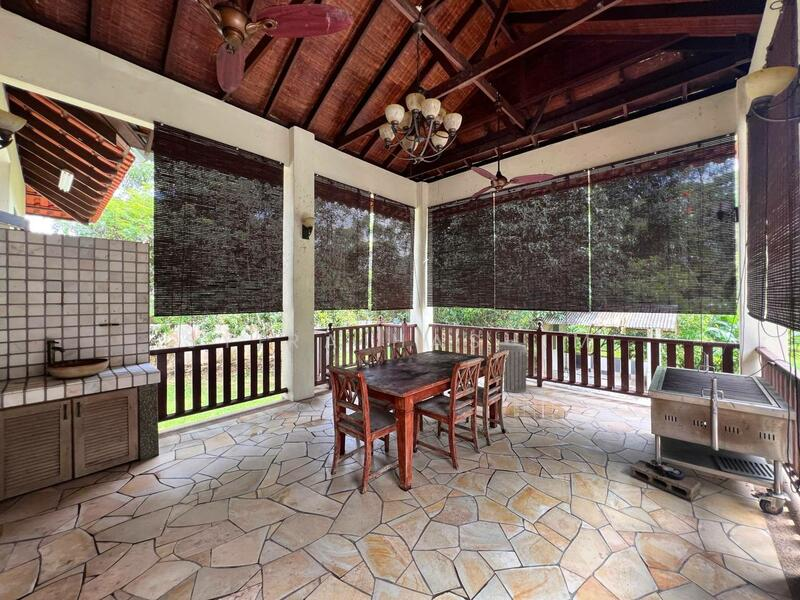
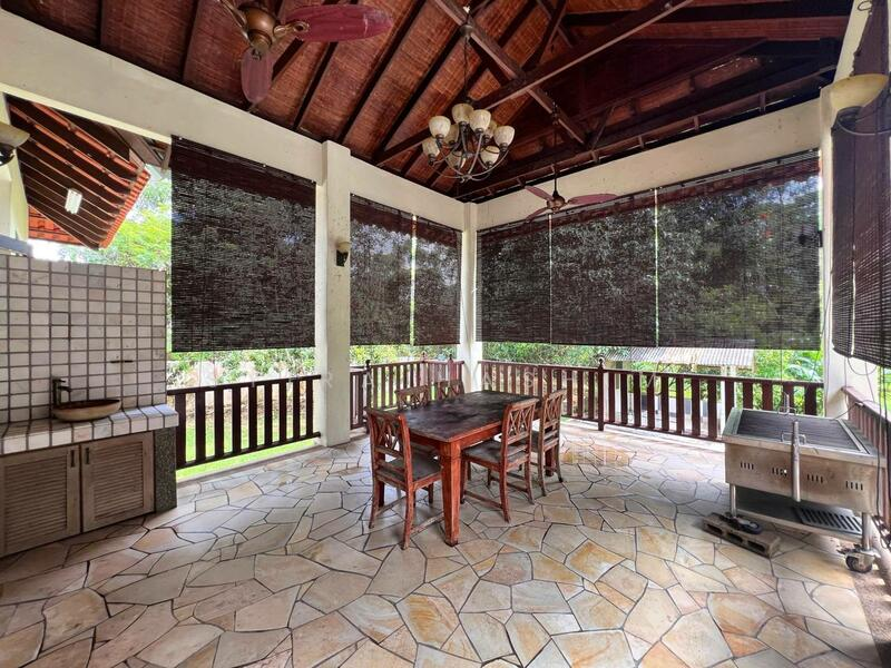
- trash can (512, 365)
